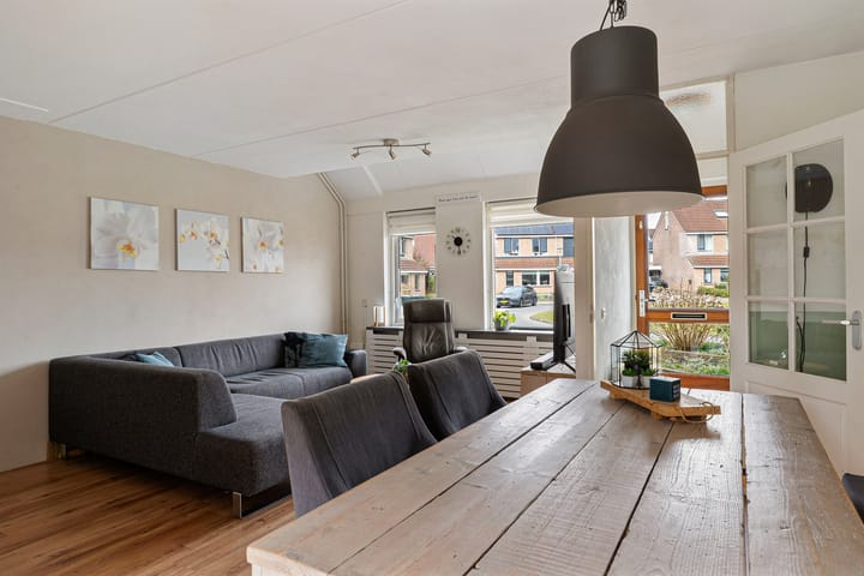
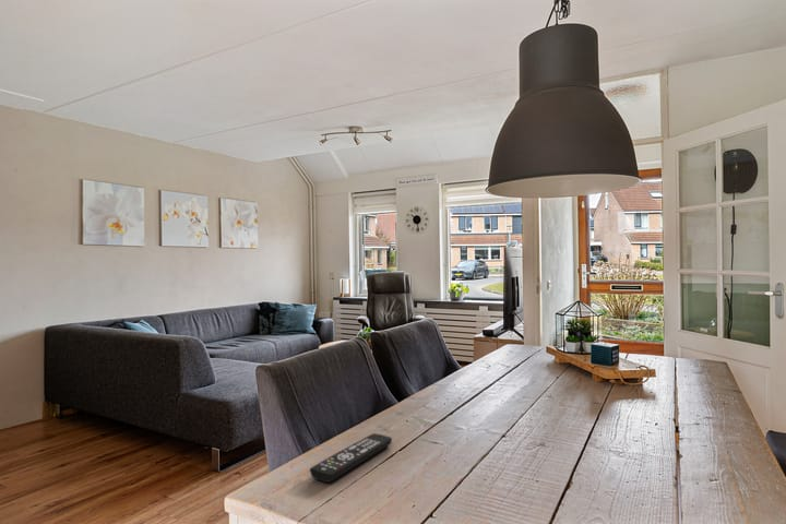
+ remote control (354, 455)
